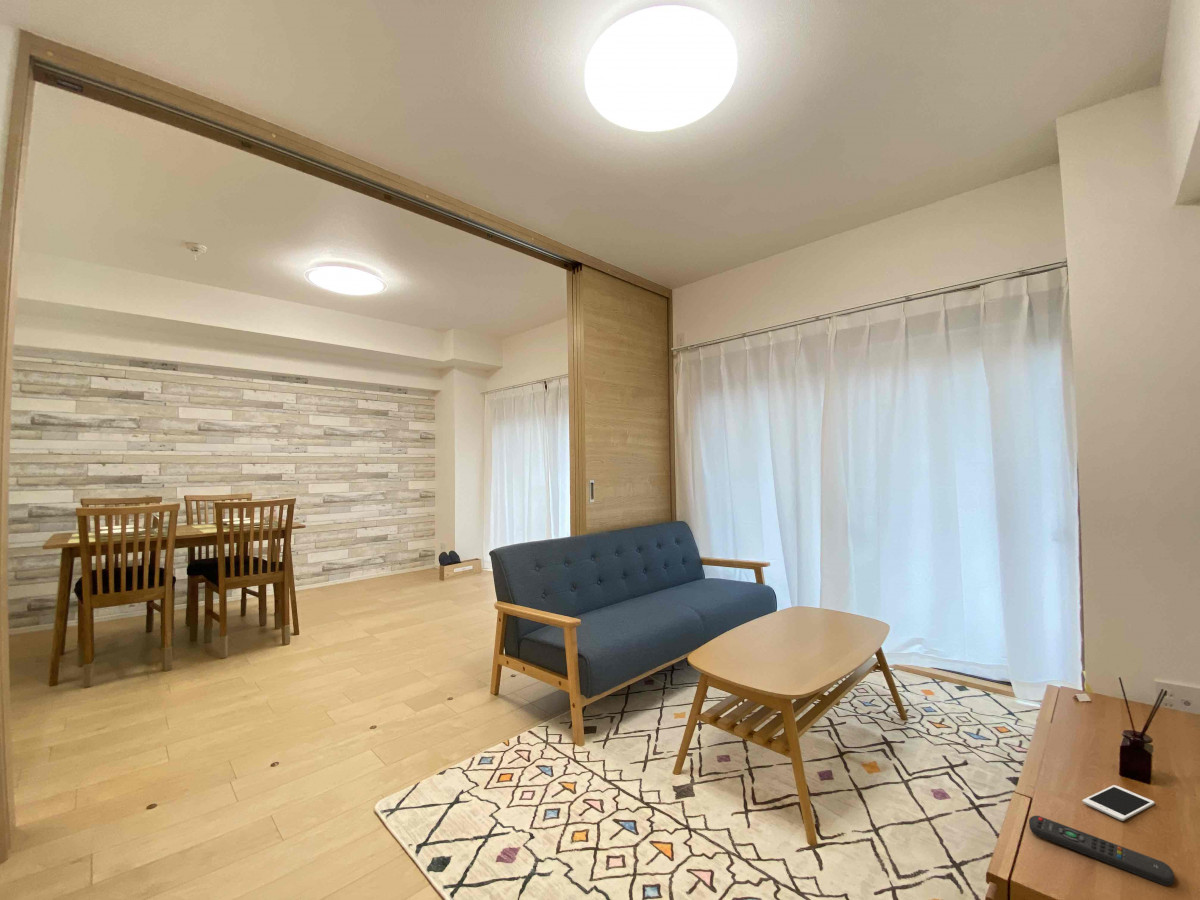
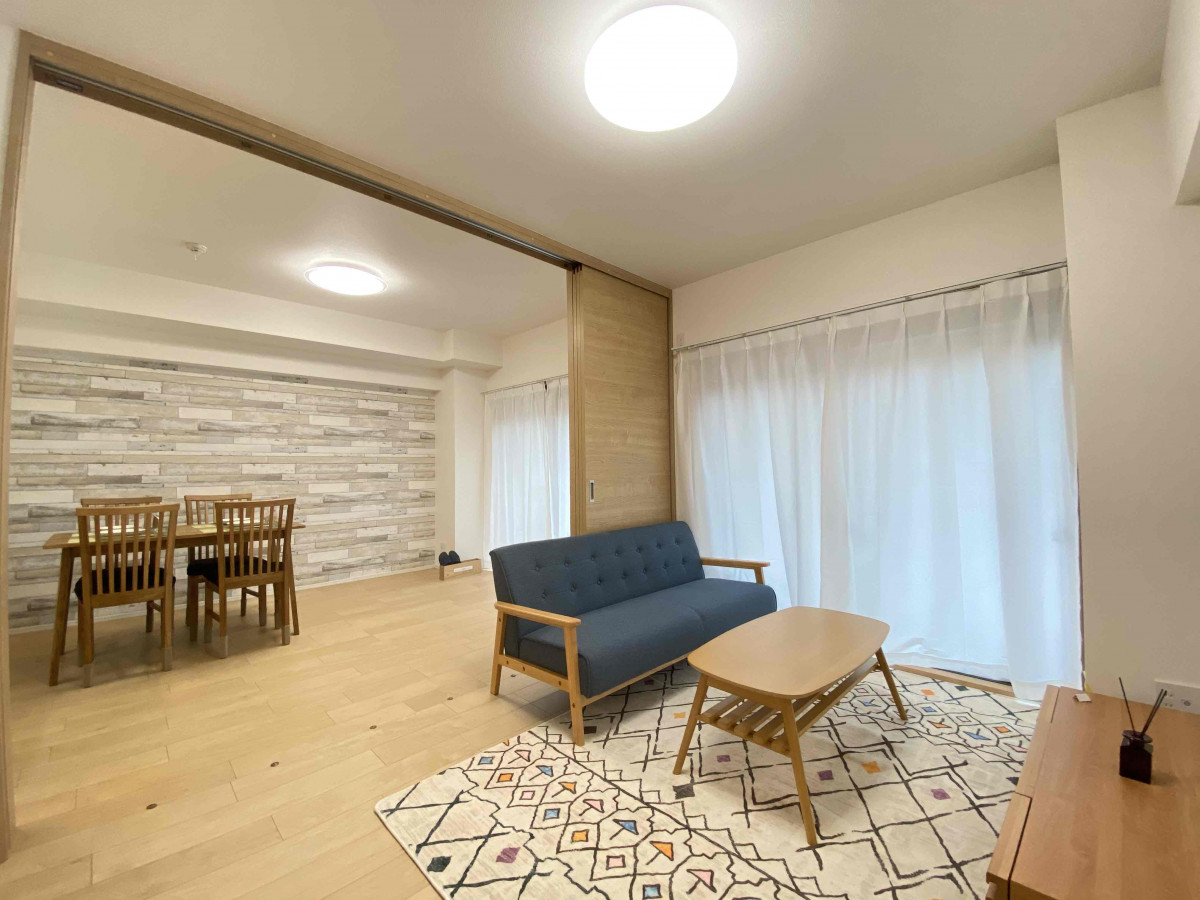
- remote control (1096, 847)
- cell phone (1118, 802)
